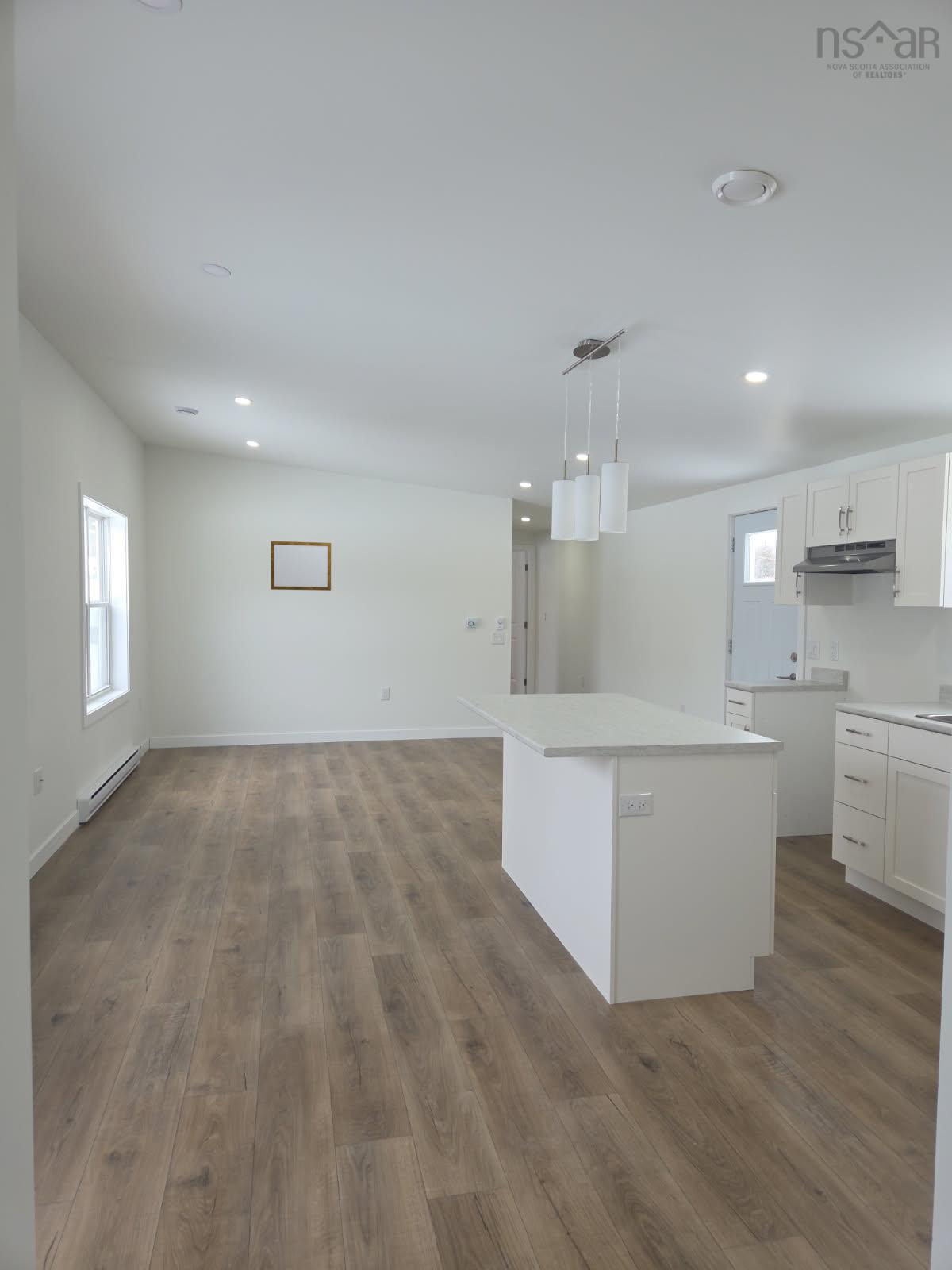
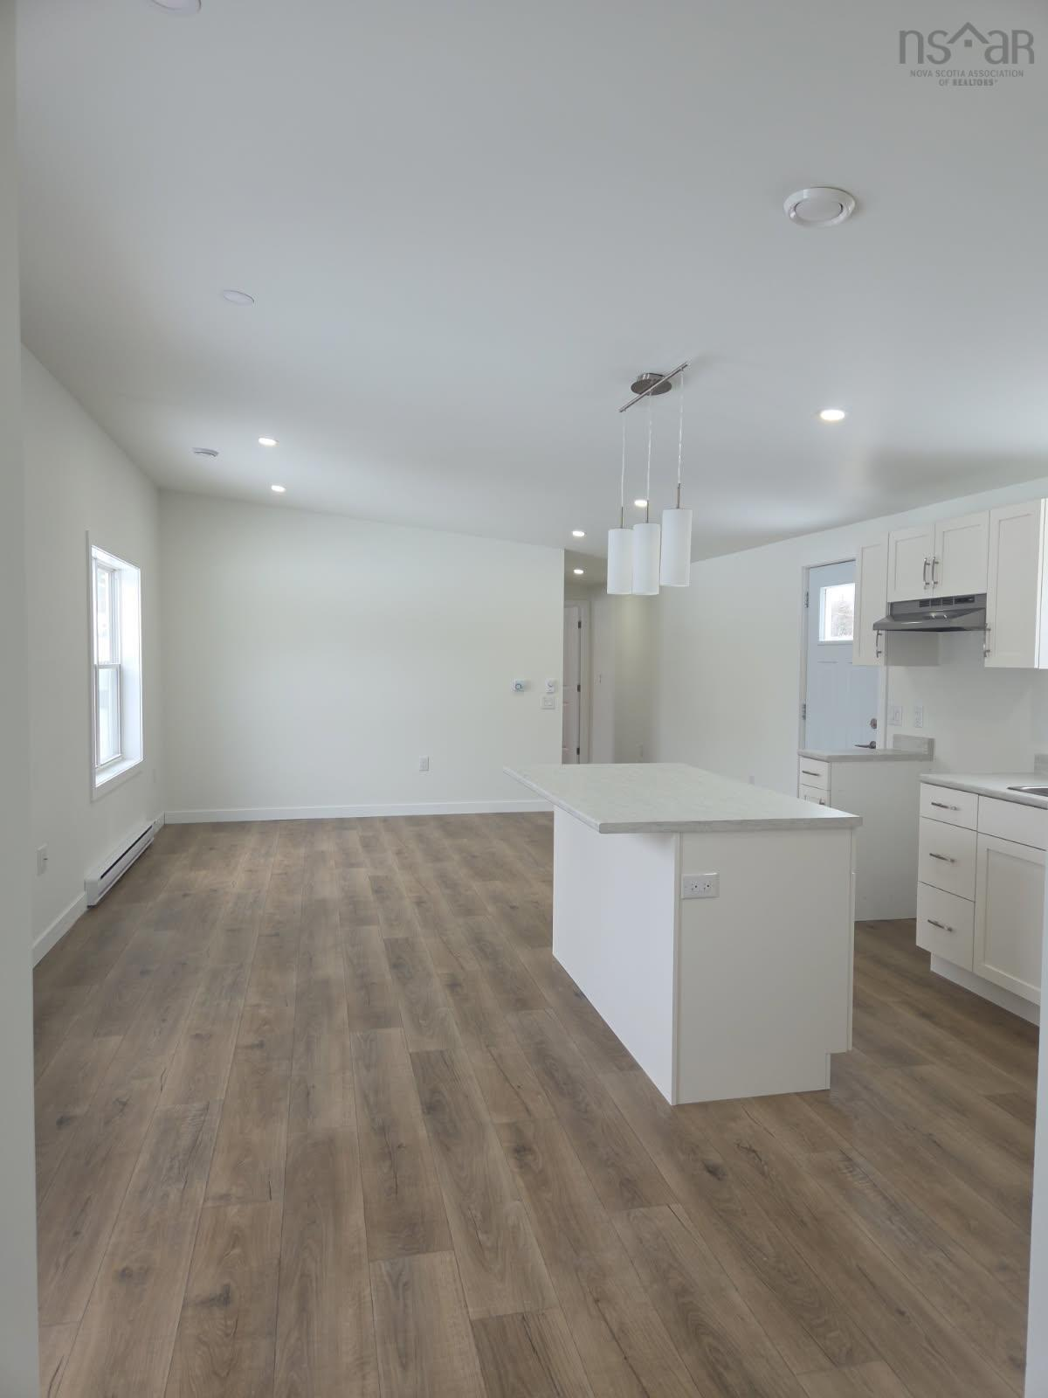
- writing board (301, 566)
